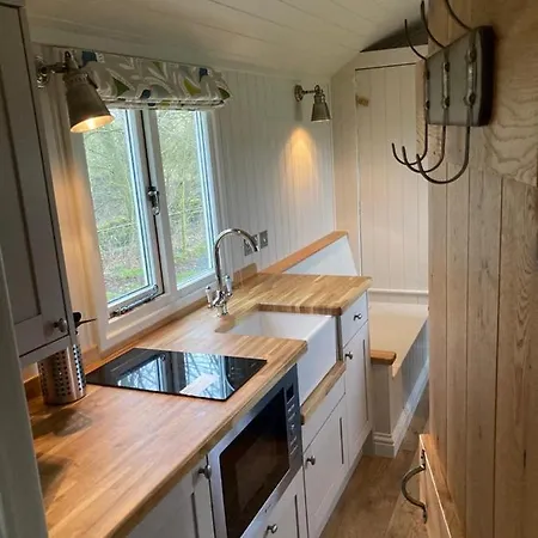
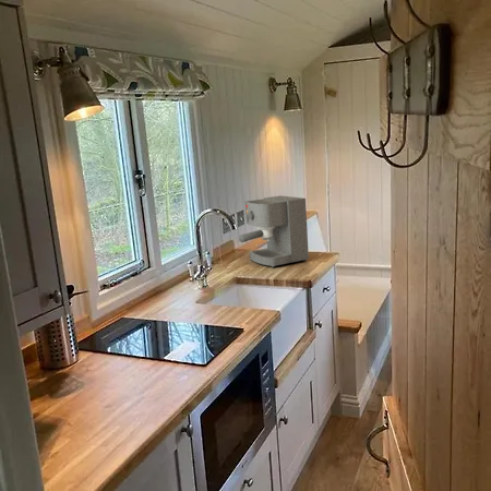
+ coffee maker (275, 230)
